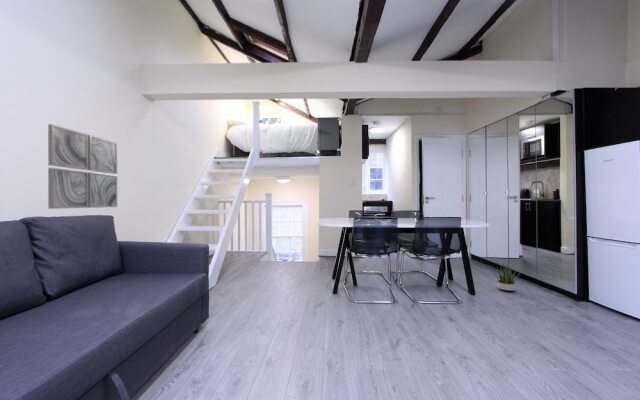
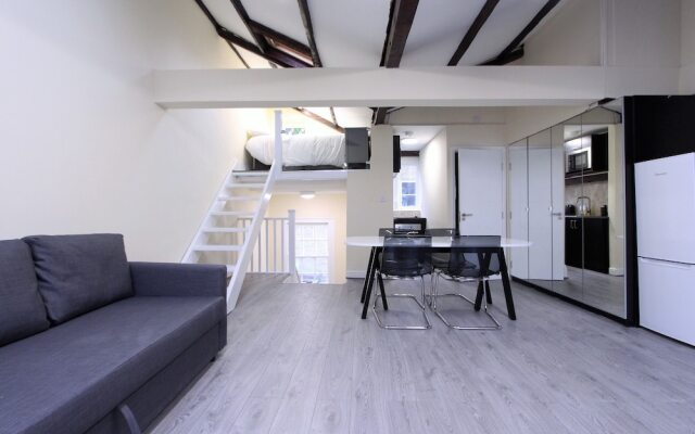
- potted plant (506, 276)
- wall art (87, 172)
